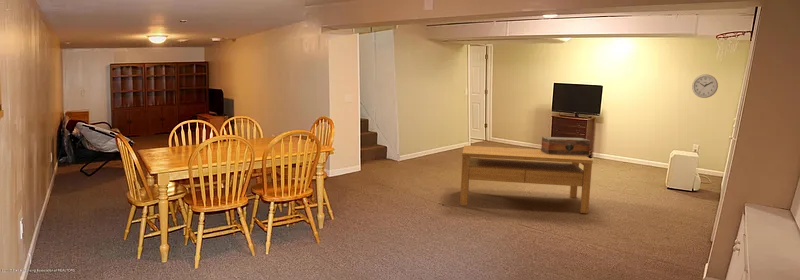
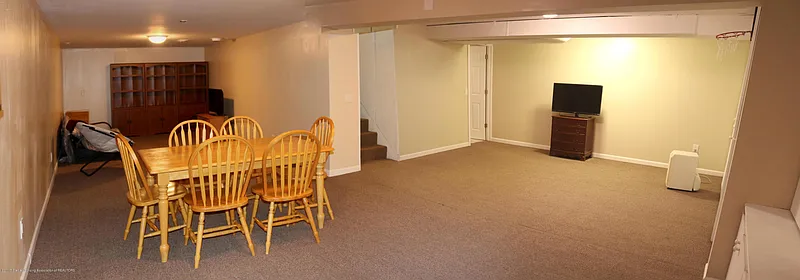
- wall clock (704, 86)
- coffee table (522, 177)
- decorative box (565, 145)
